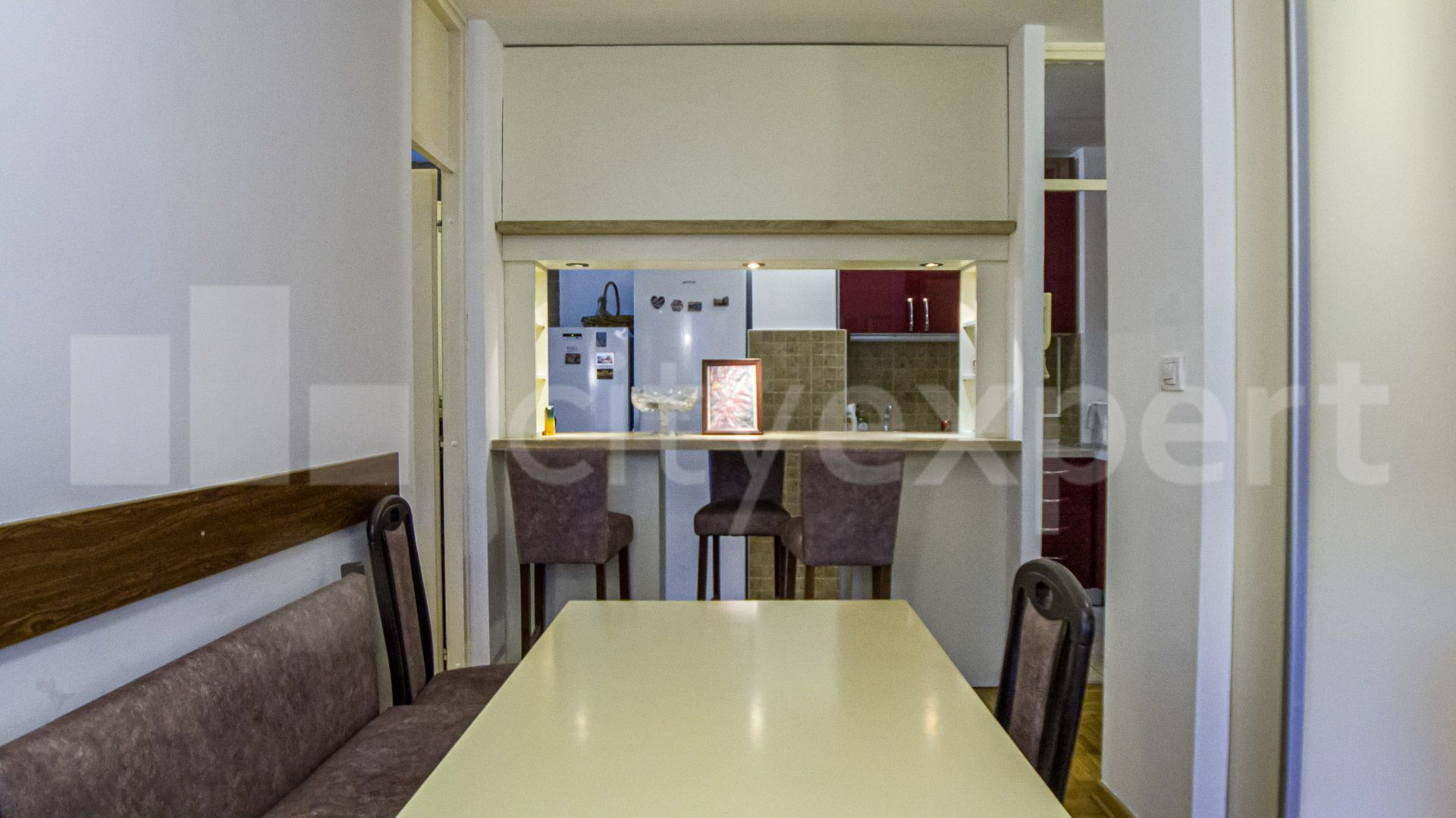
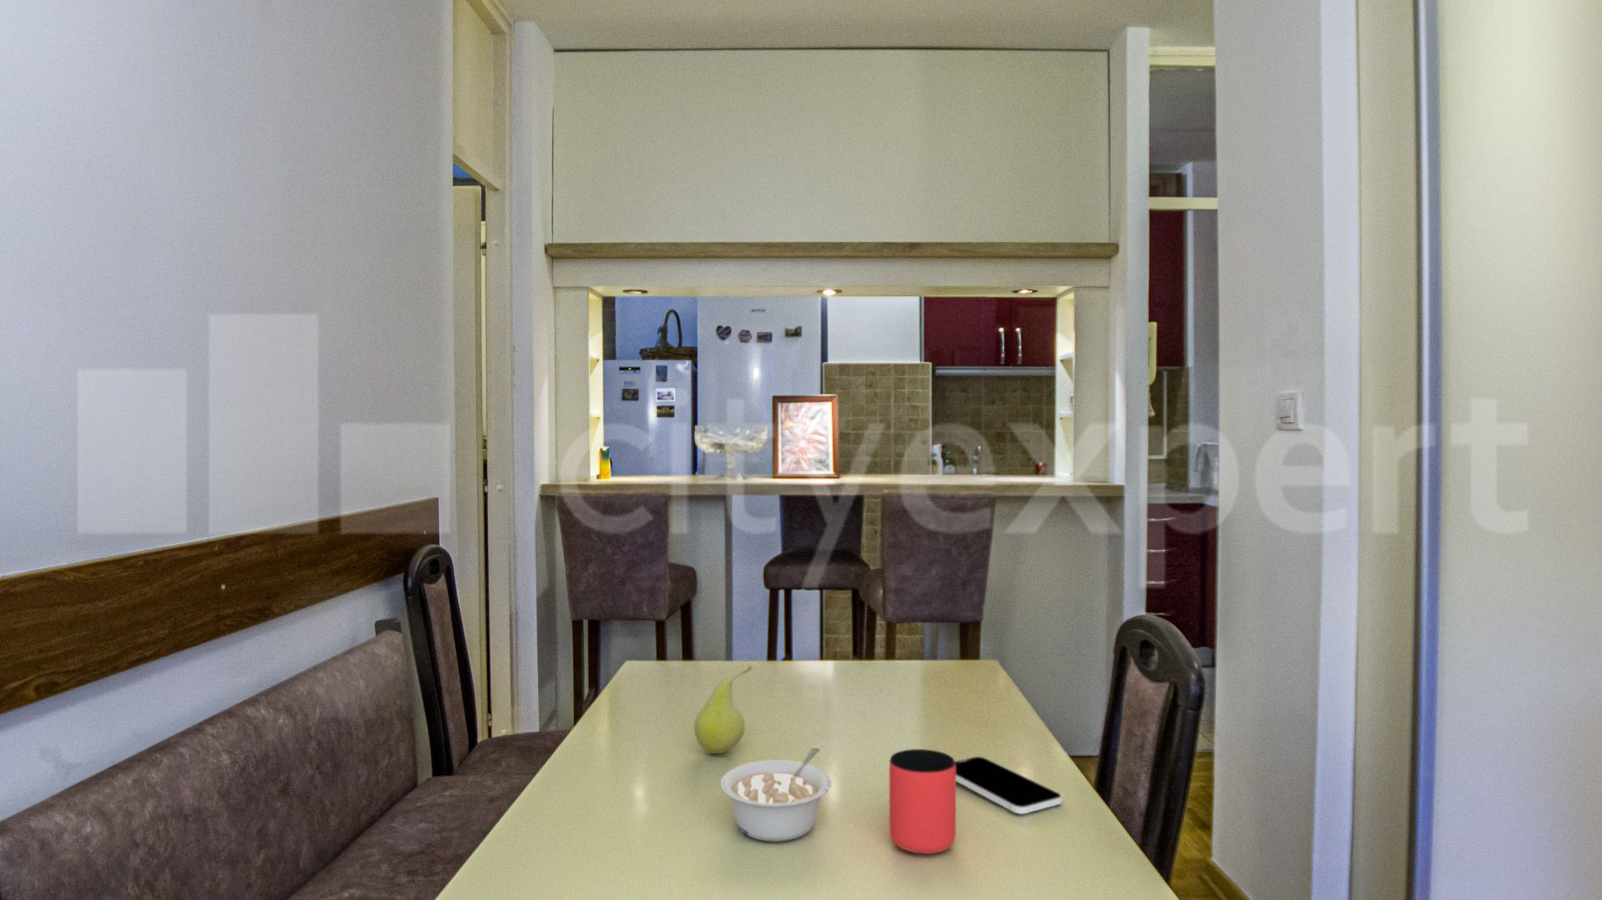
+ smartphone (998, 782)
+ legume (775, 795)
+ cup (919, 795)
+ fruit (723, 709)
